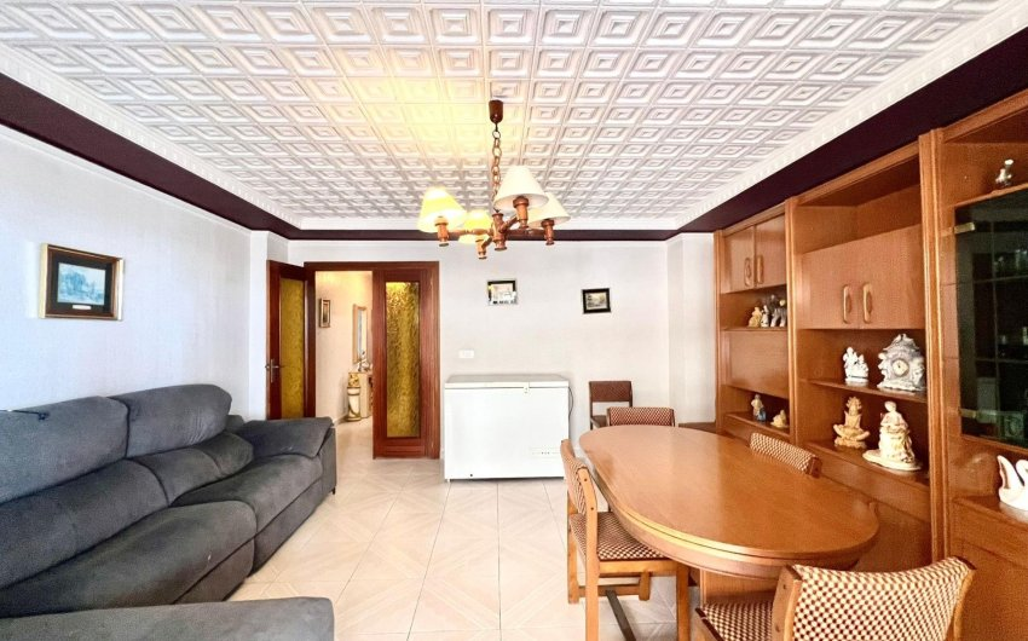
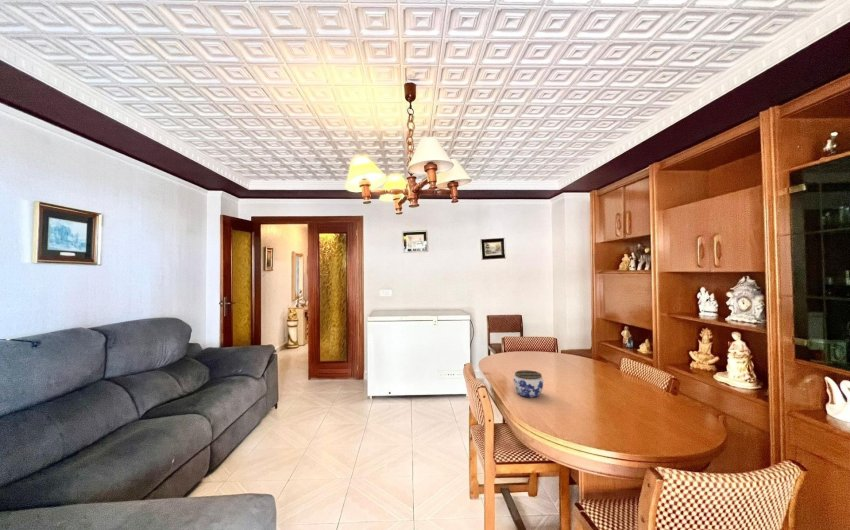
+ jar (528, 383)
